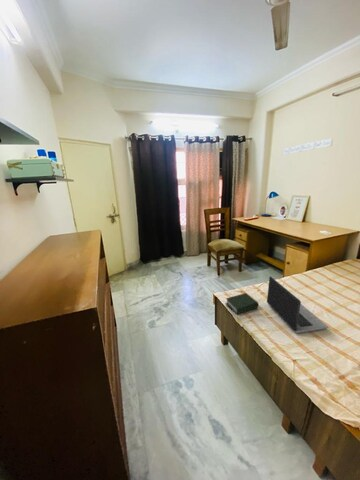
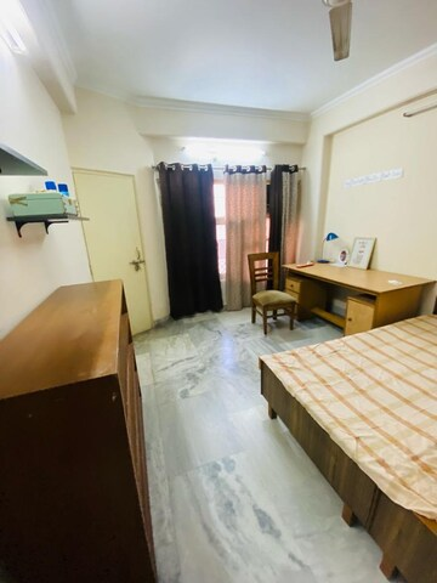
- book (241, 303)
- laptop computer (296, 300)
